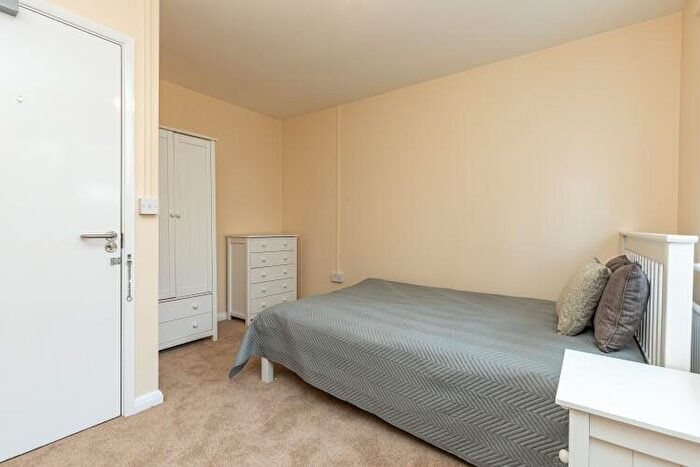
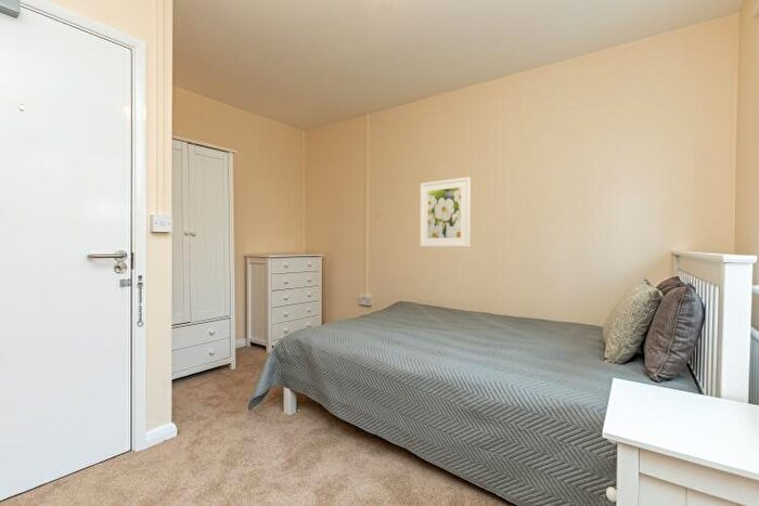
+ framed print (443, 213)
